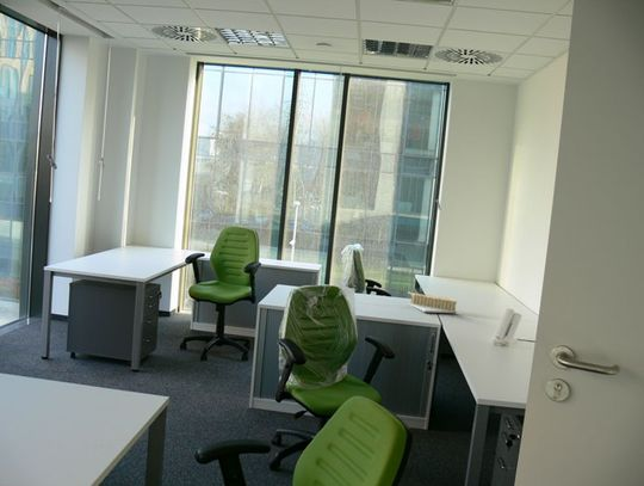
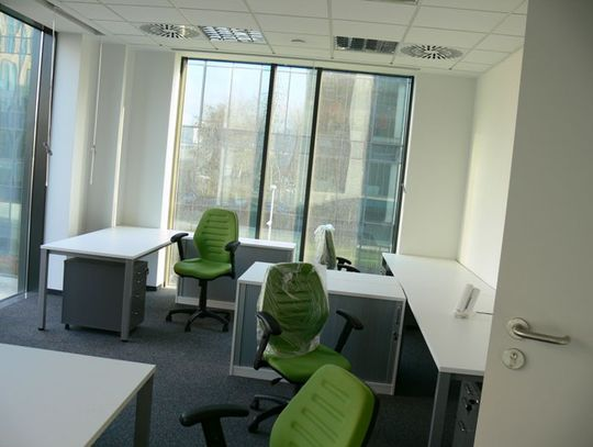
- architectural model (431, 302)
